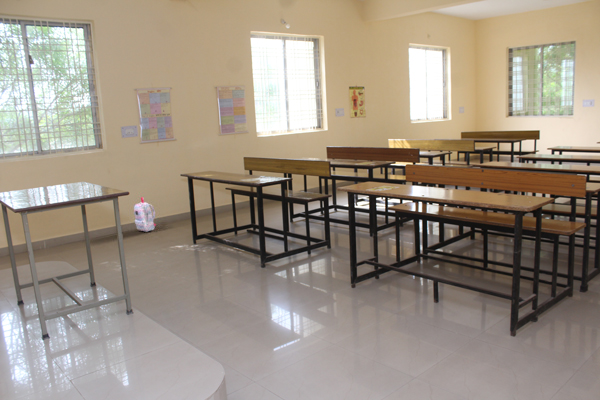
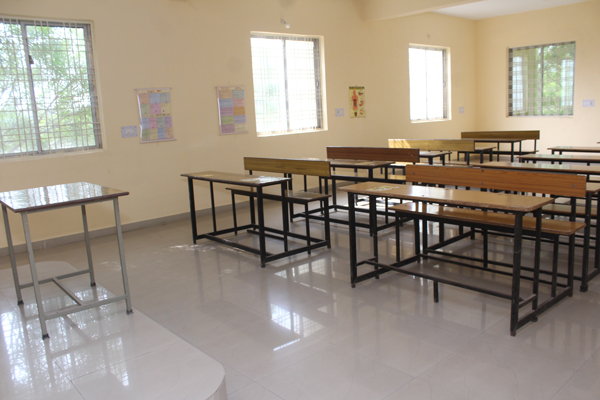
- backpack (145, 213)
